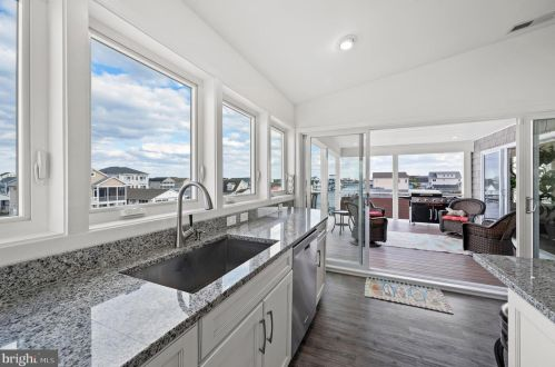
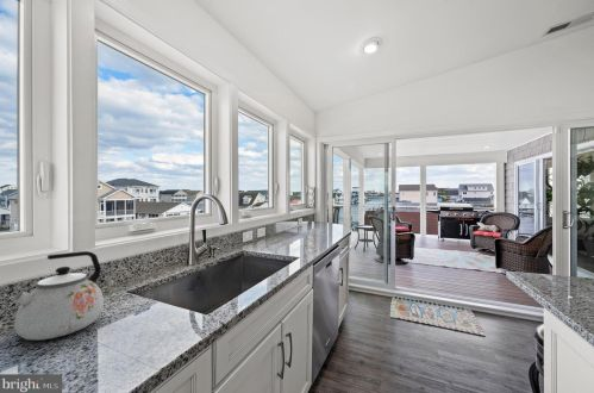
+ kettle (62, 291)
